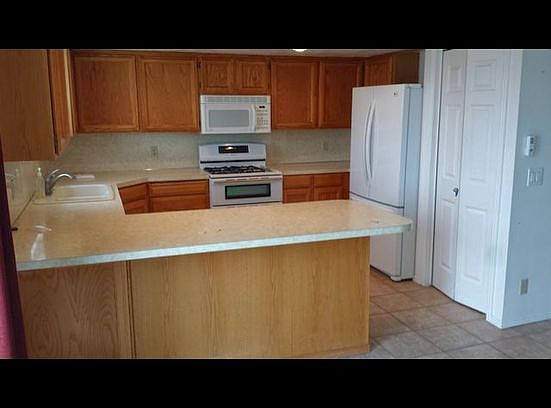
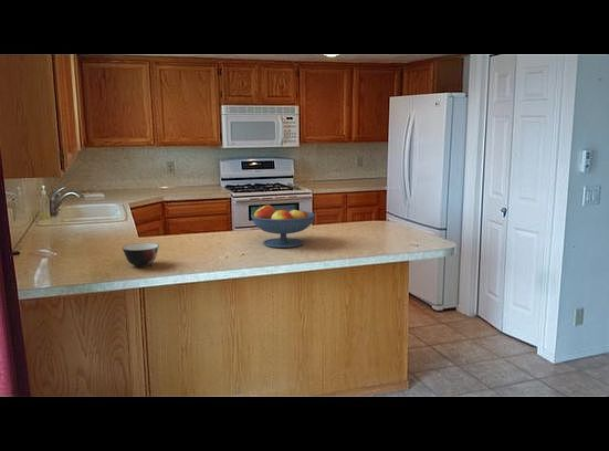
+ fruit bowl (283, 223)
+ soup bowl (140, 255)
